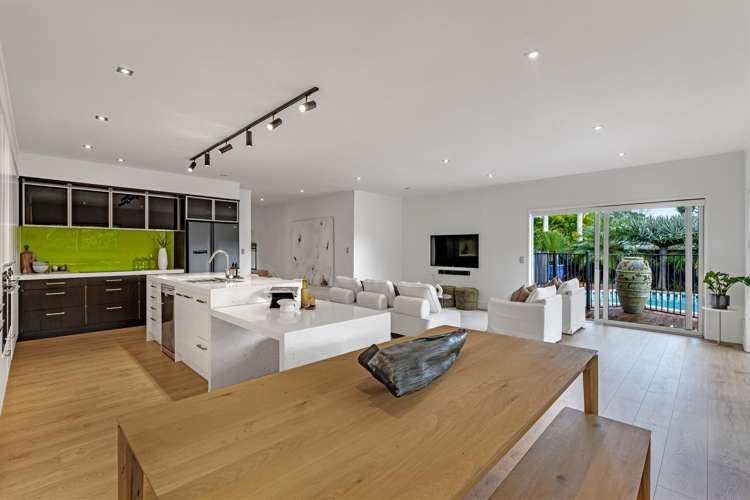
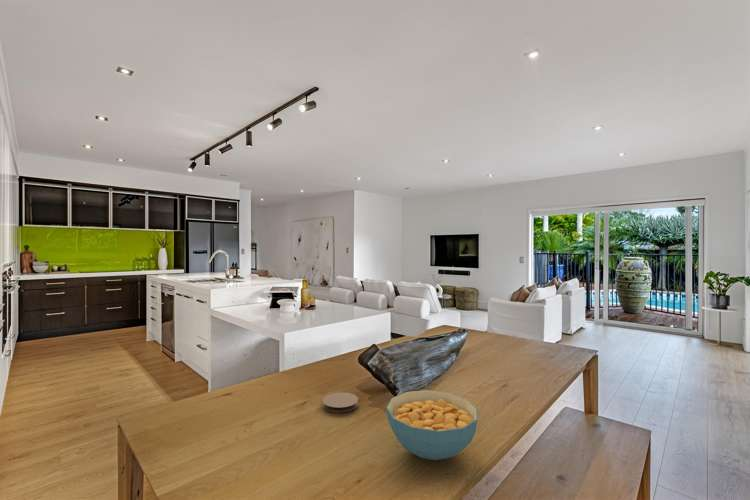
+ coaster (340, 402)
+ cereal bowl (431, 430)
